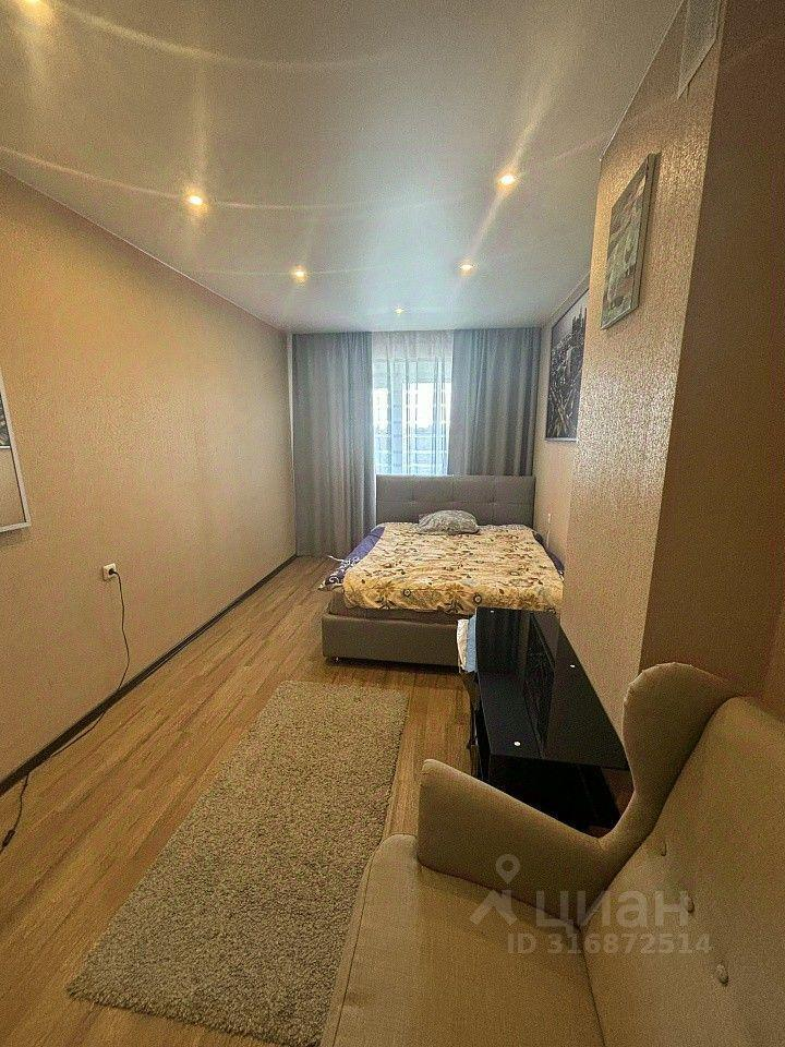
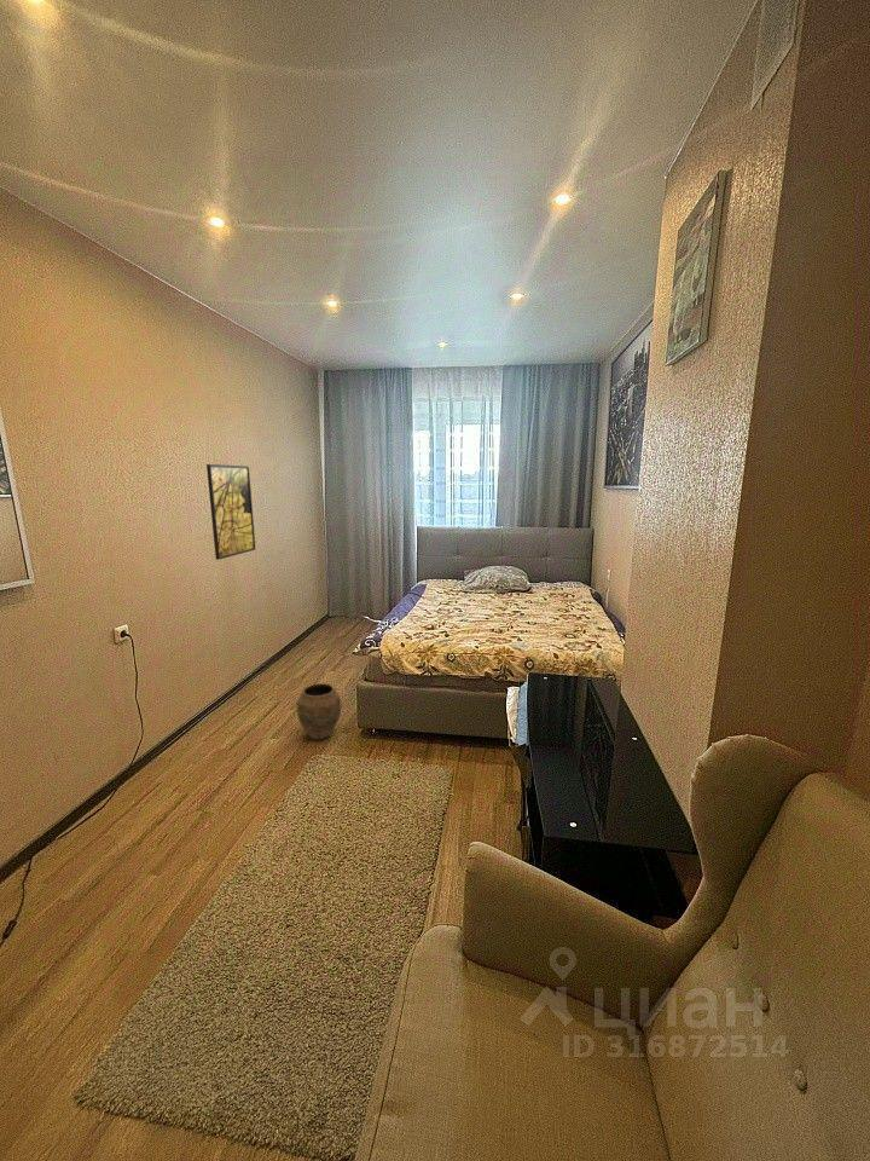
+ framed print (233, 510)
+ vase (319, 711)
